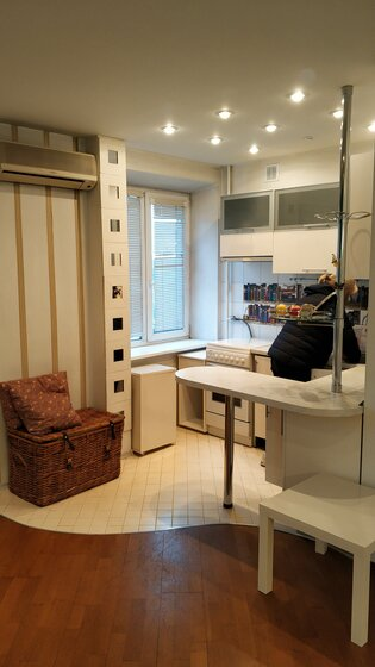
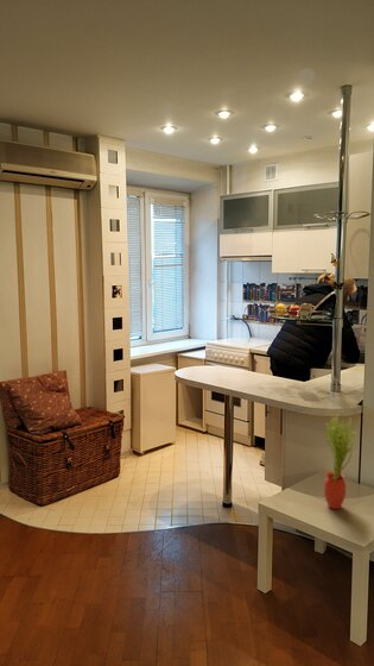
+ potted plant (340, 463)
